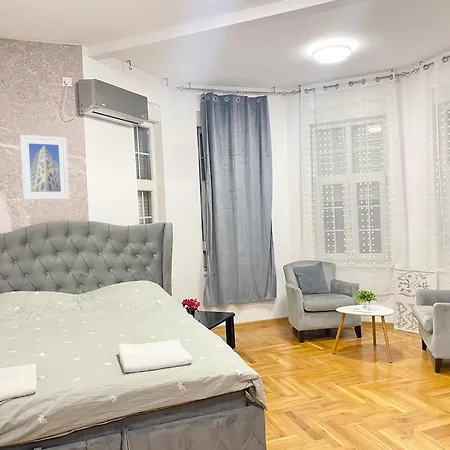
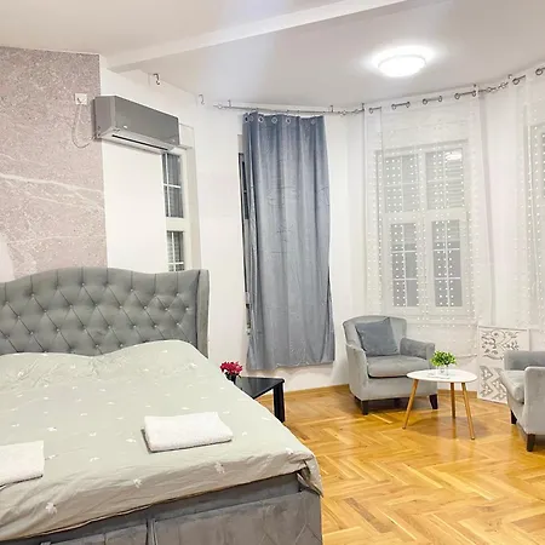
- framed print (44, 168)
